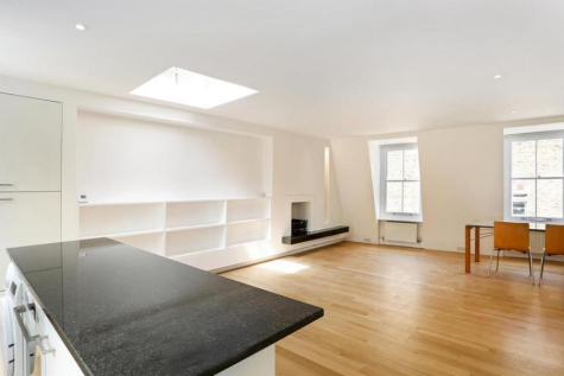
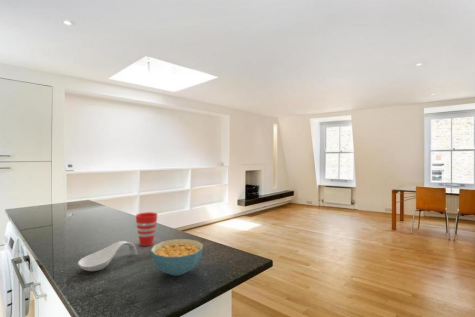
+ spoon rest (109, 254)
+ cup (146, 229)
+ cereal bowl (177, 259)
